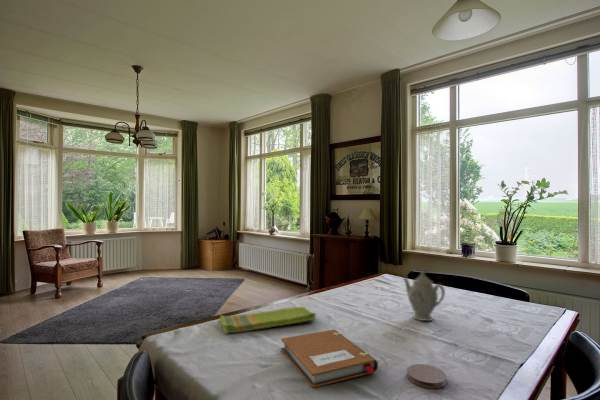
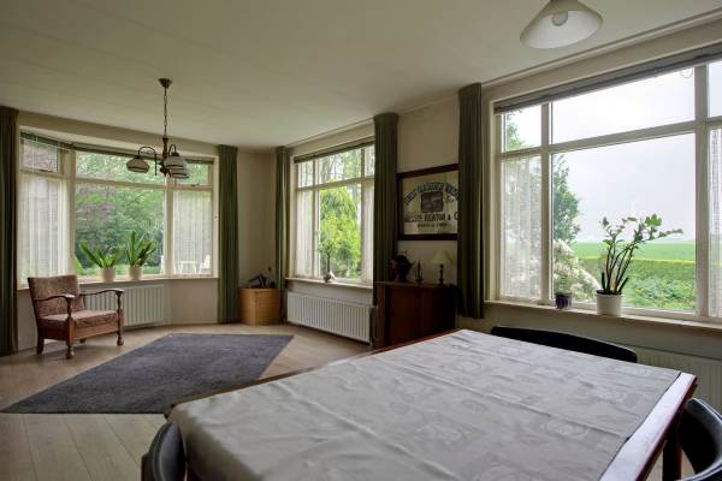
- coaster (426, 375)
- dish towel (267, 316)
- notebook (327, 354)
- chinaware (422, 293)
